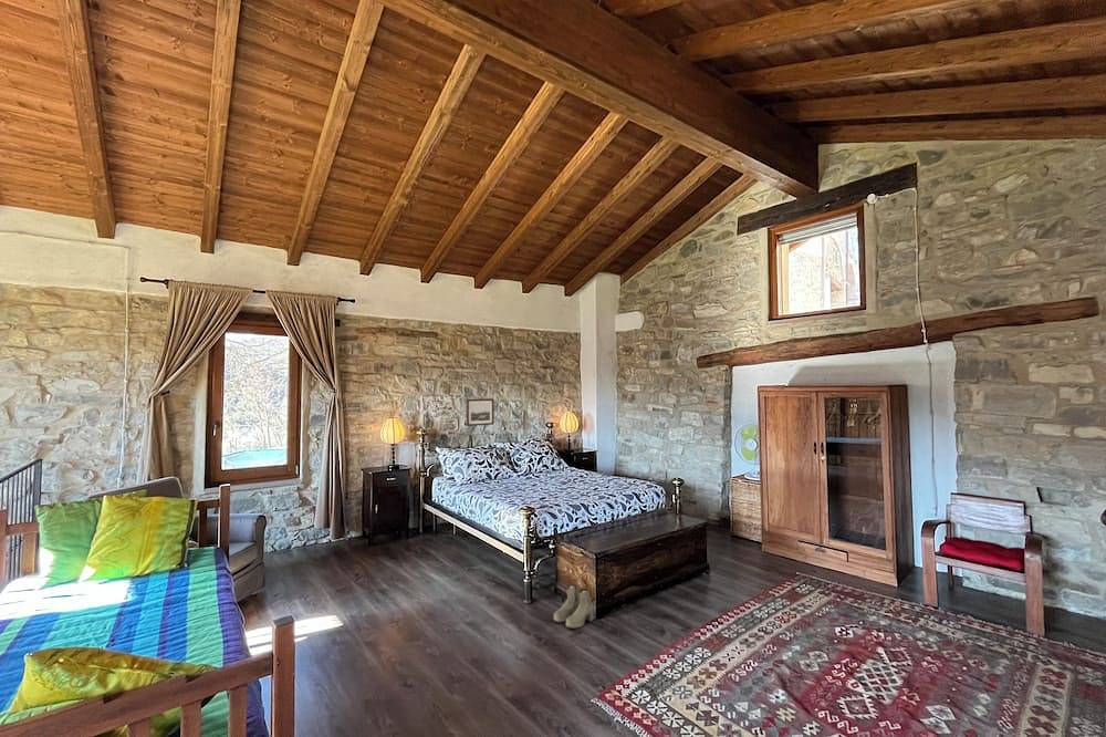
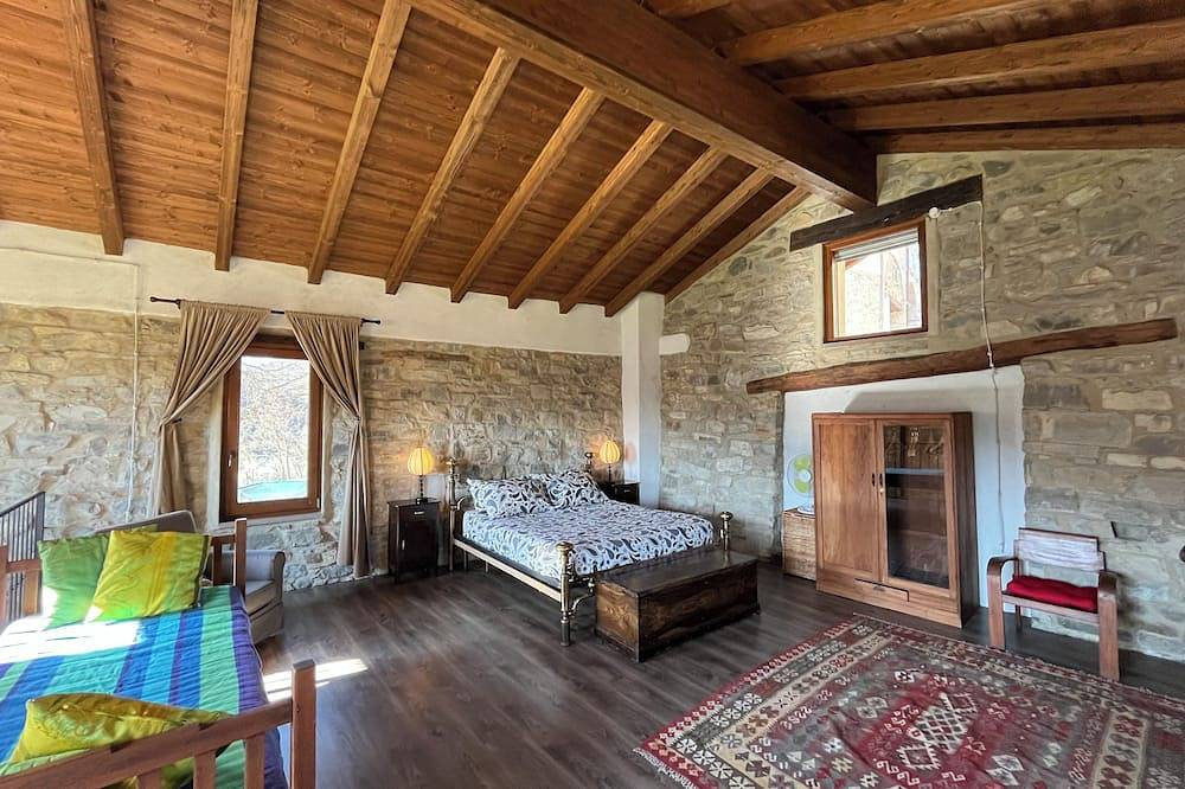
- boots (573, 604)
- wall art (480, 412)
